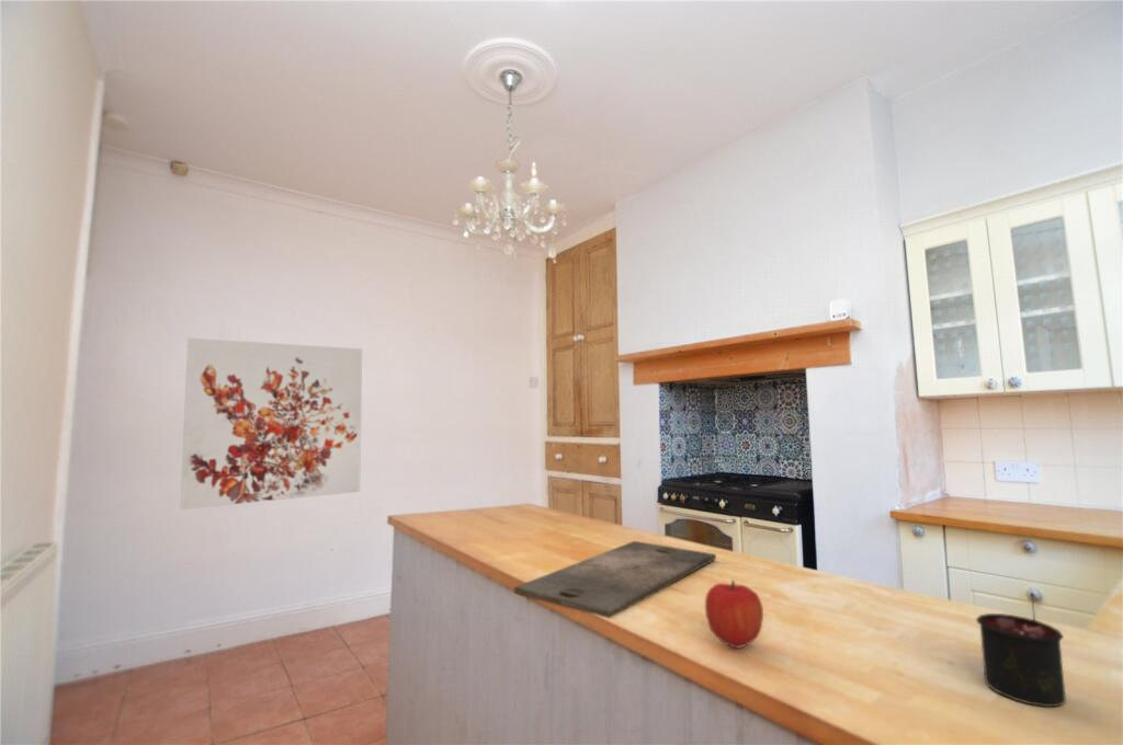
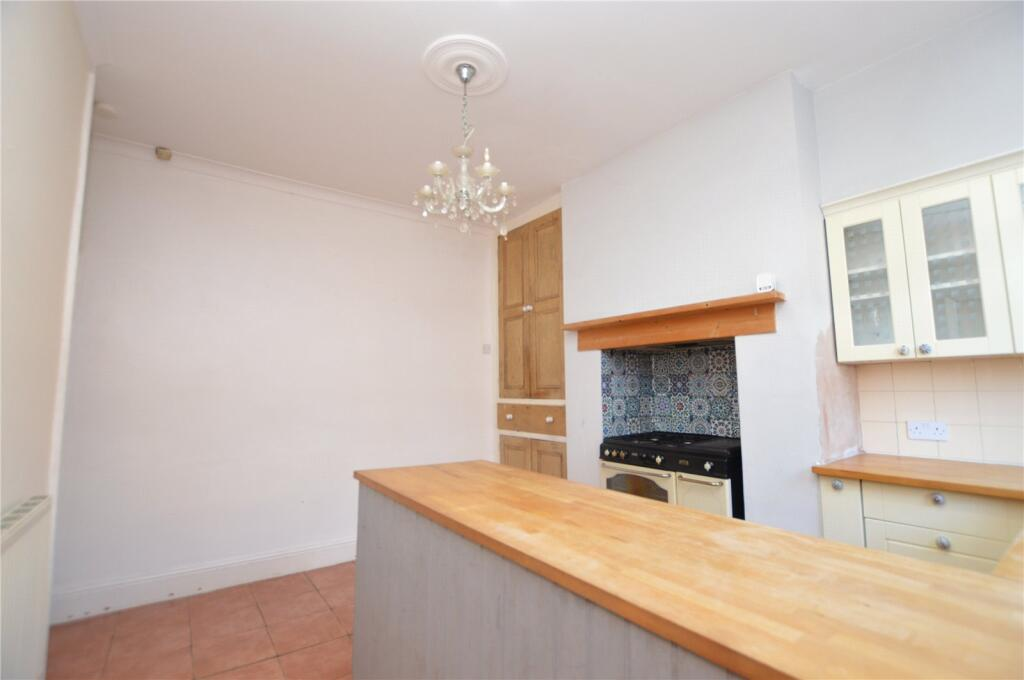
- cutting board (624, 571)
- wall art (280, 421)
- fruit (734, 611)
- candle (1019, 642)
